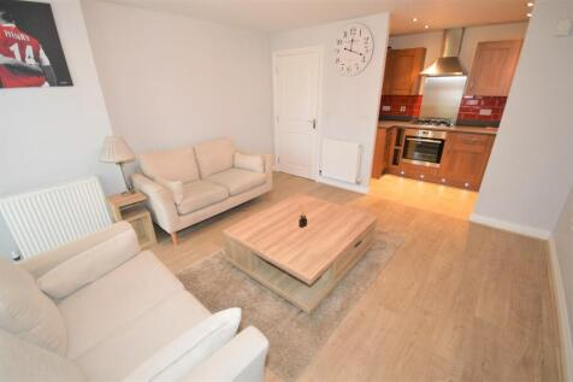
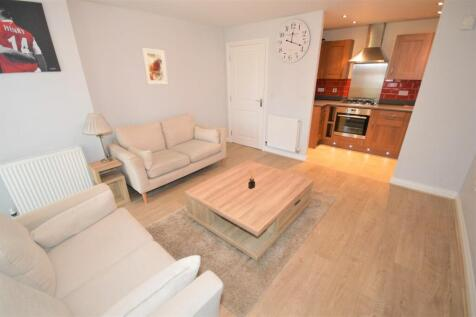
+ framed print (155, 67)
